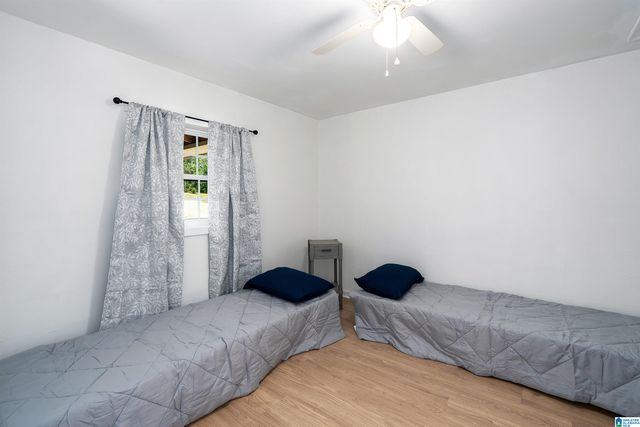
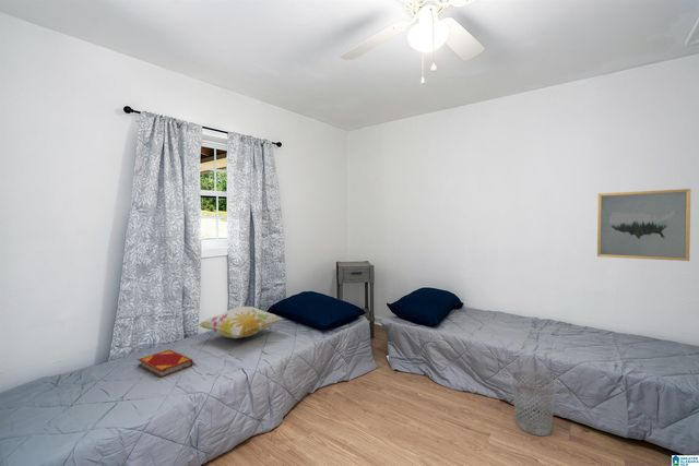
+ wall art (640, 225)
+ wastebasket (533, 402)
+ decorative pillow (241, 321)
+ hardback book (165, 362)
